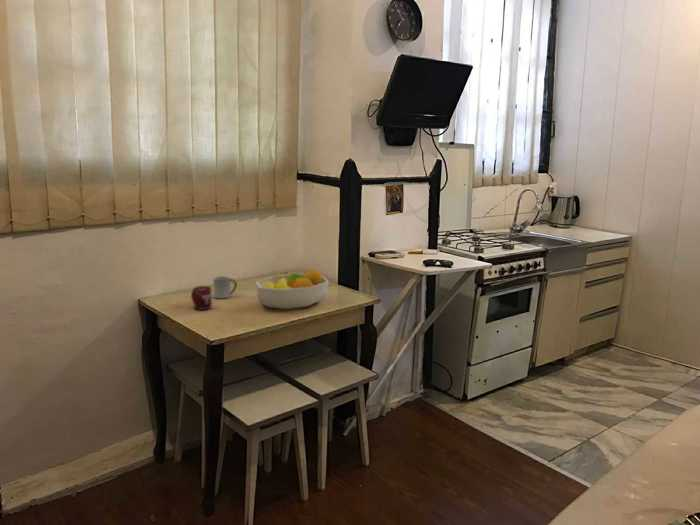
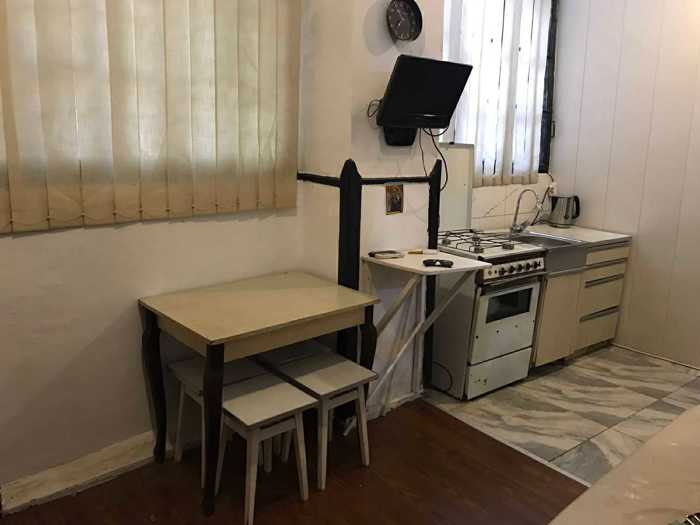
- cup (200, 297)
- cup (225, 287)
- fruit bowl (292, 287)
